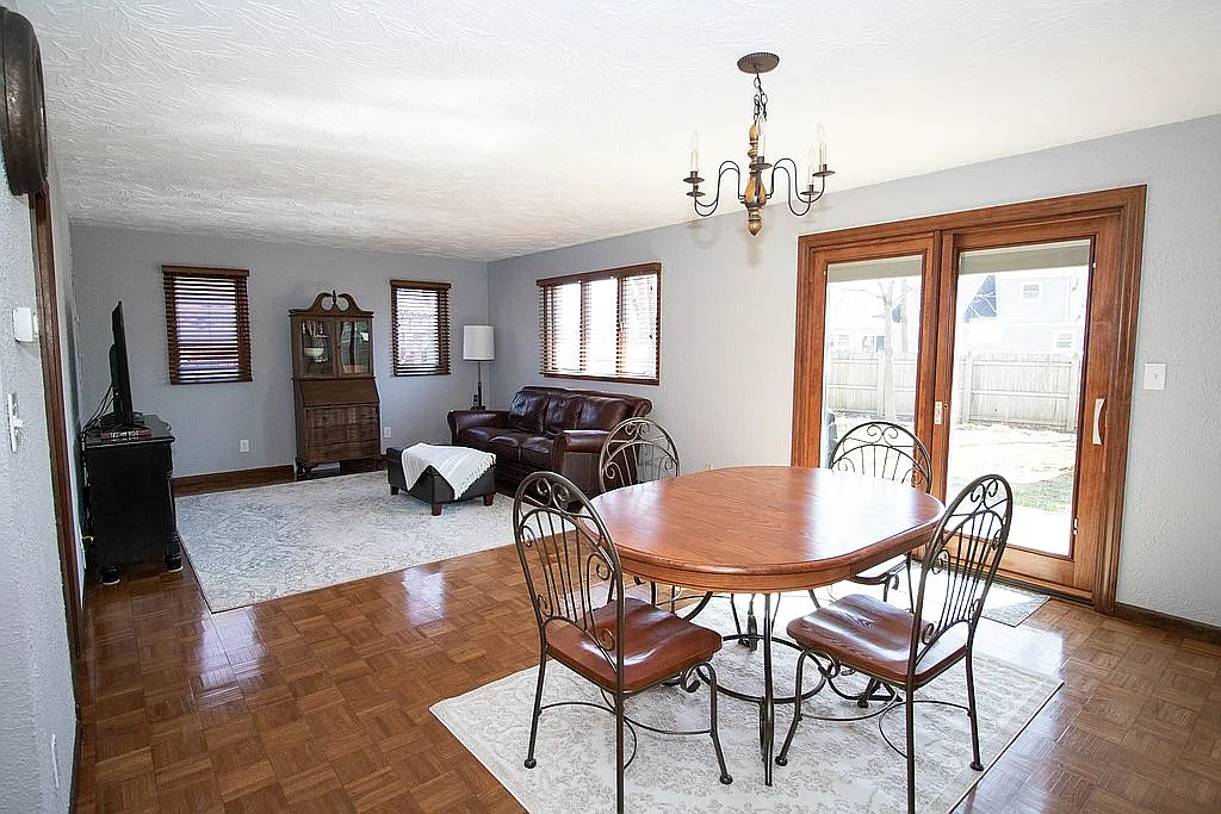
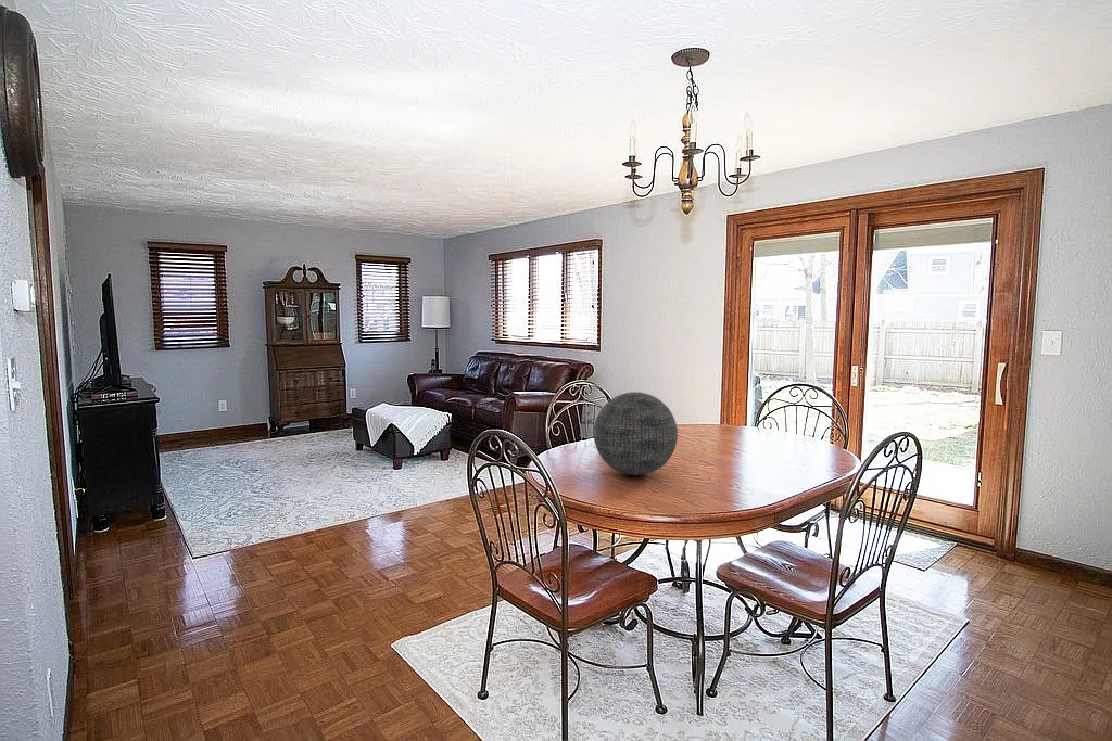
+ decorative orb (634, 433)
